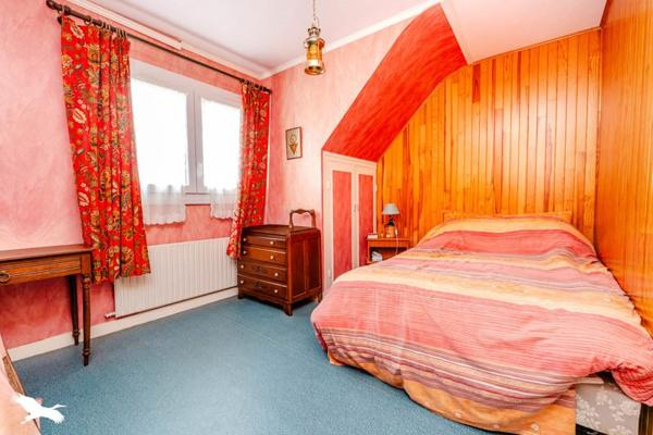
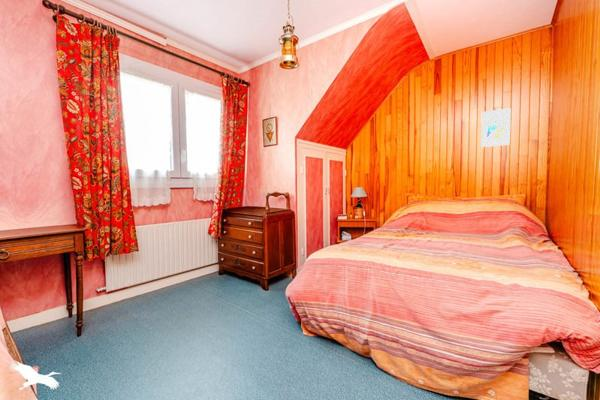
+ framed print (495, 128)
